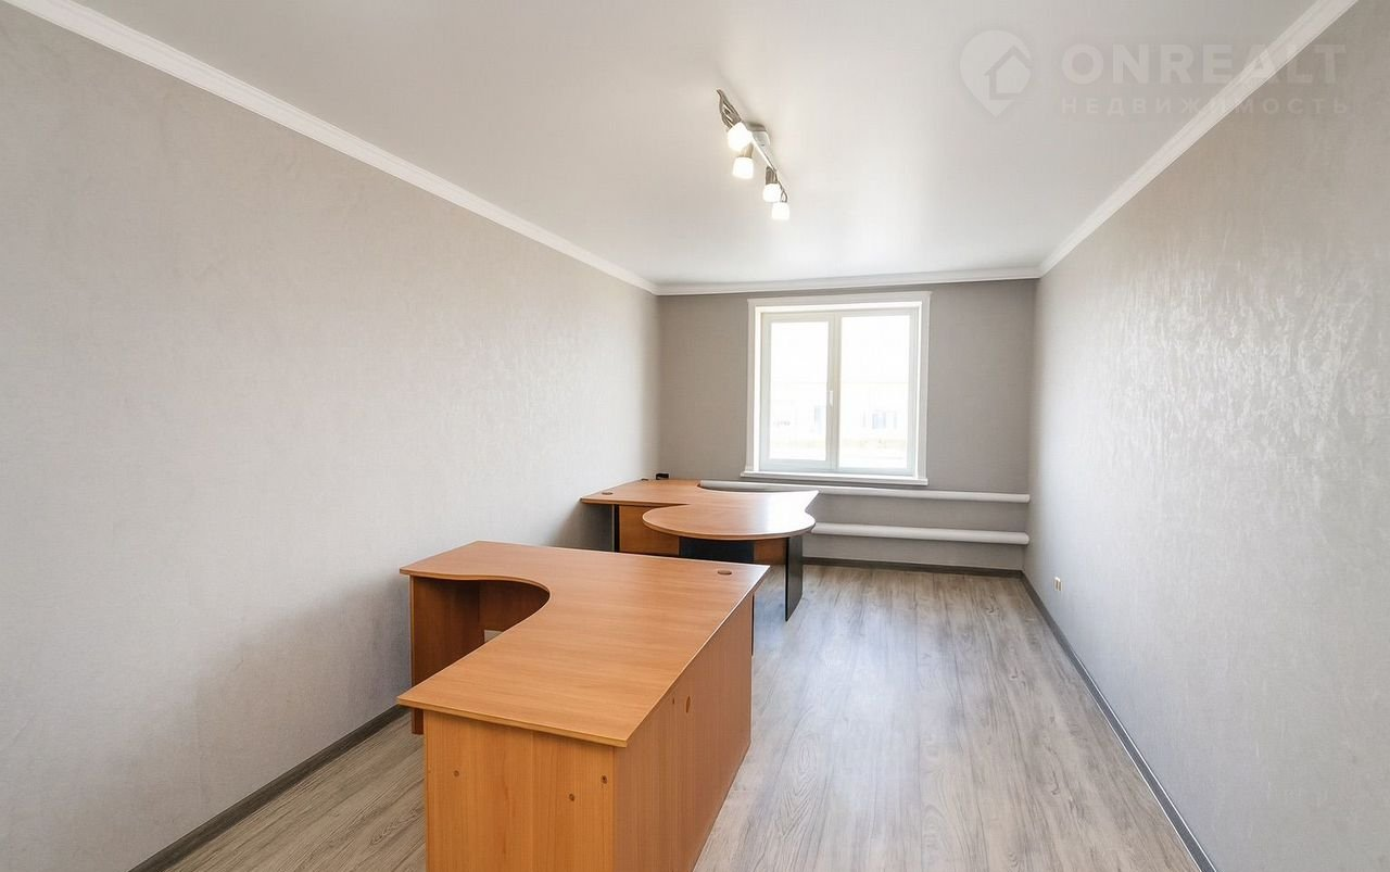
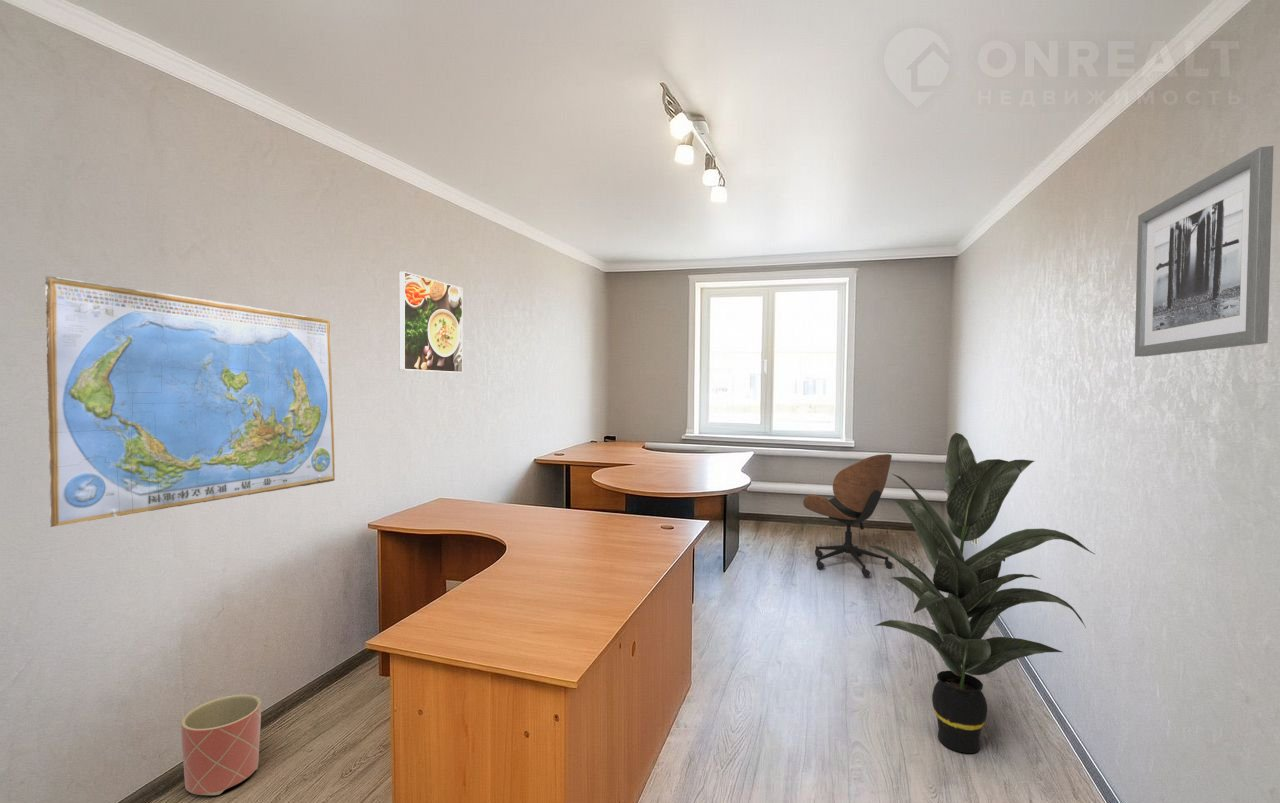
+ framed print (433, 326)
+ indoor plant (967, 587)
+ wall art (1192, 269)
+ world map (222, 401)
+ office chair (846, 507)
+ planter (222, 744)
